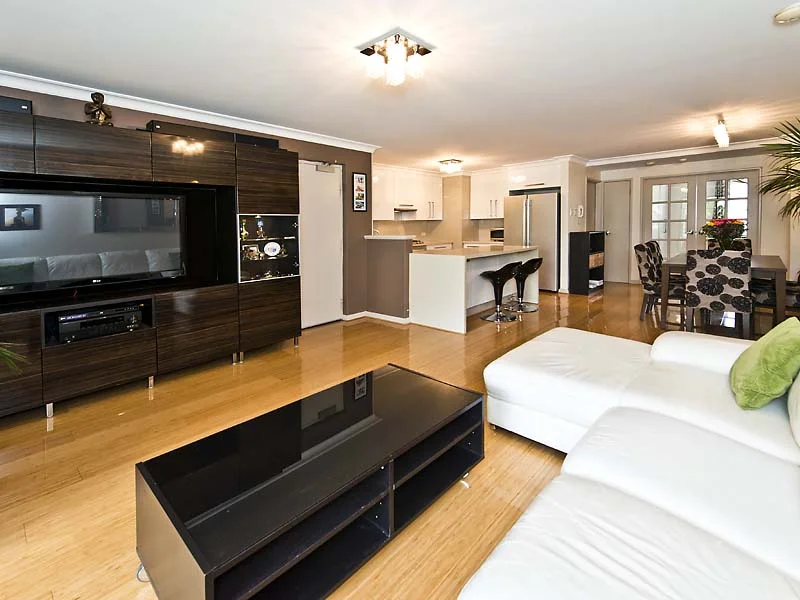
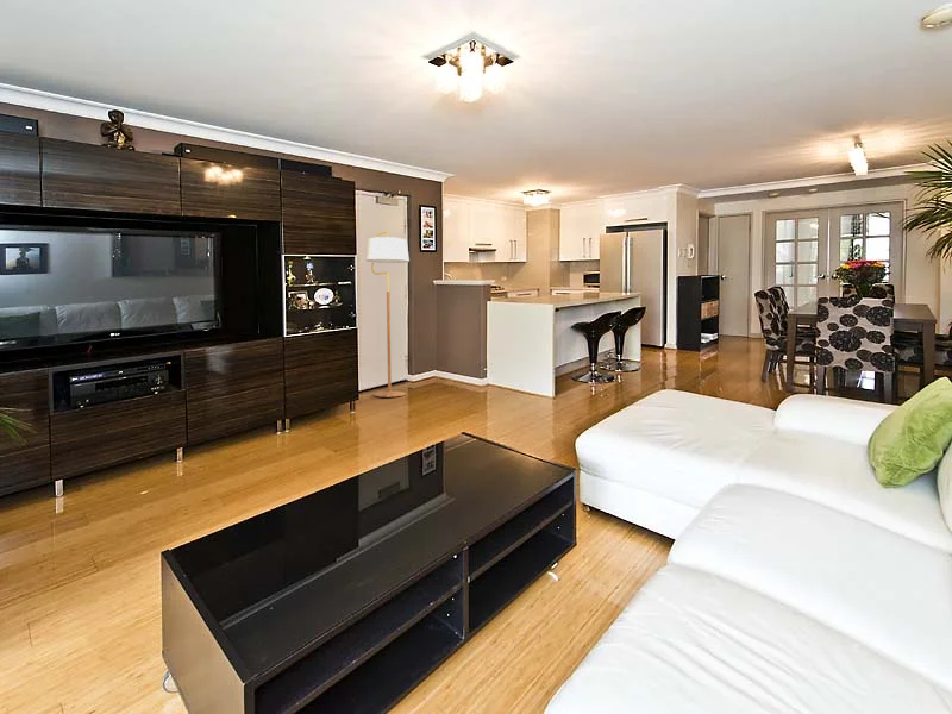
+ floor lamp (387, 313)
